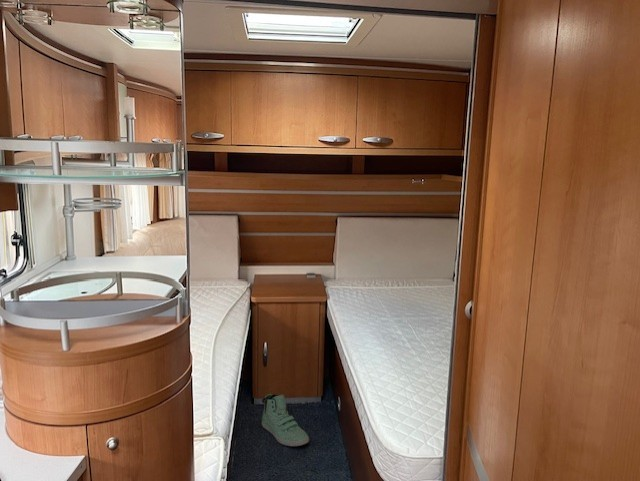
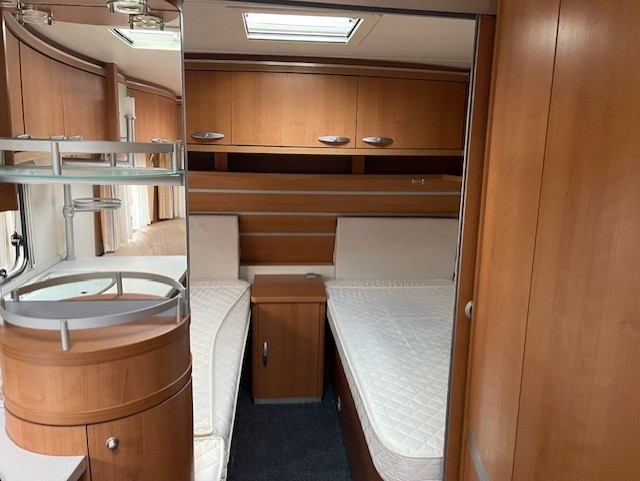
- sneaker (284, 417)
